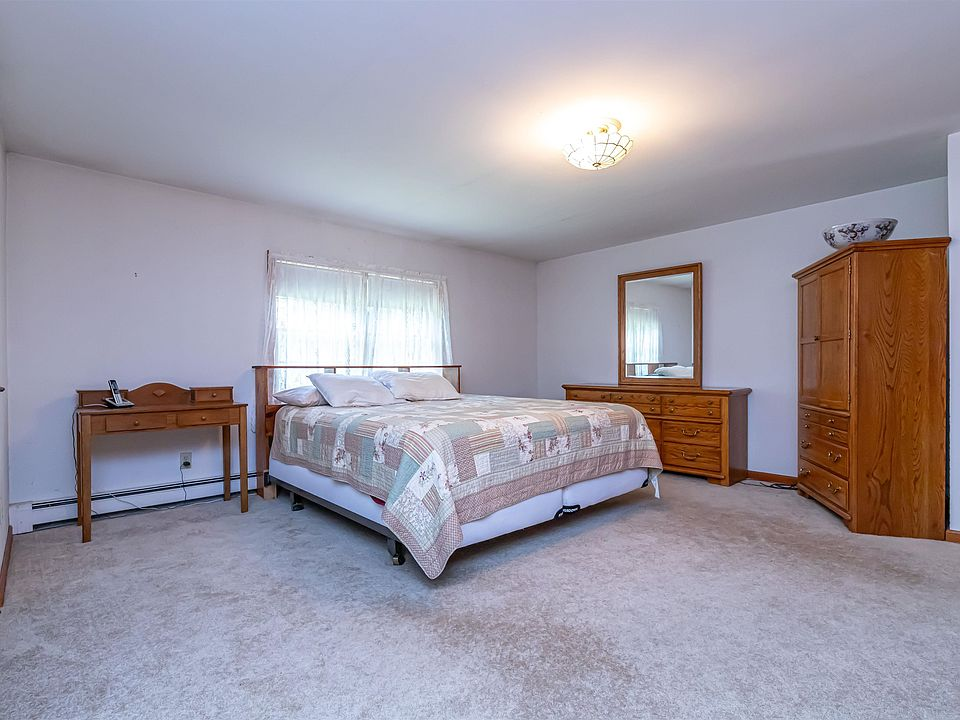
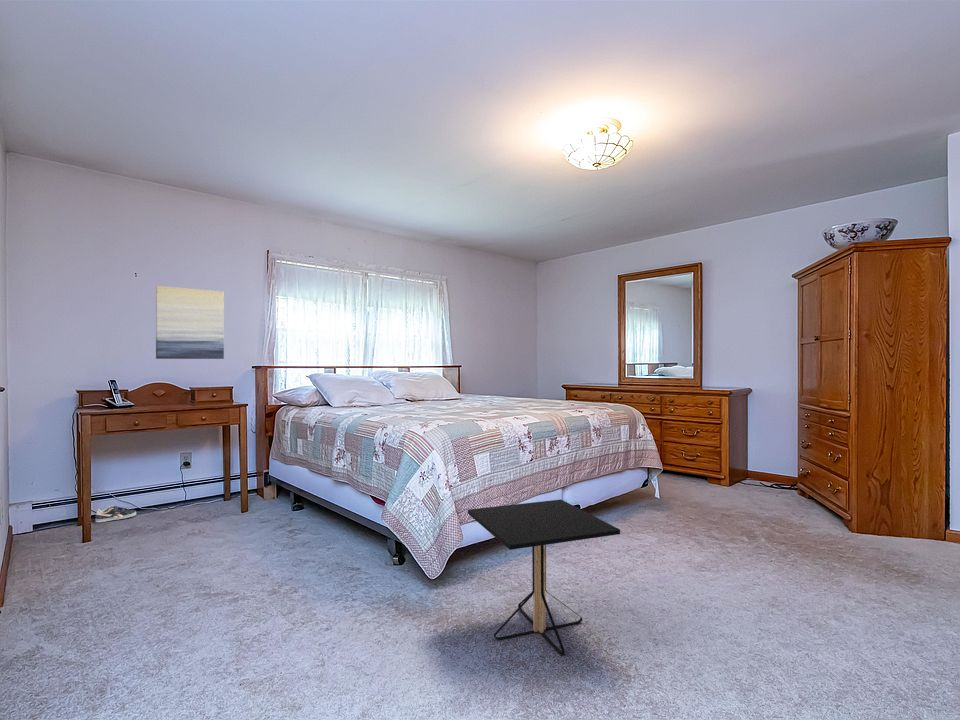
+ side table (539, 574)
+ sneaker (116, 512)
+ wall art (191, 323)
